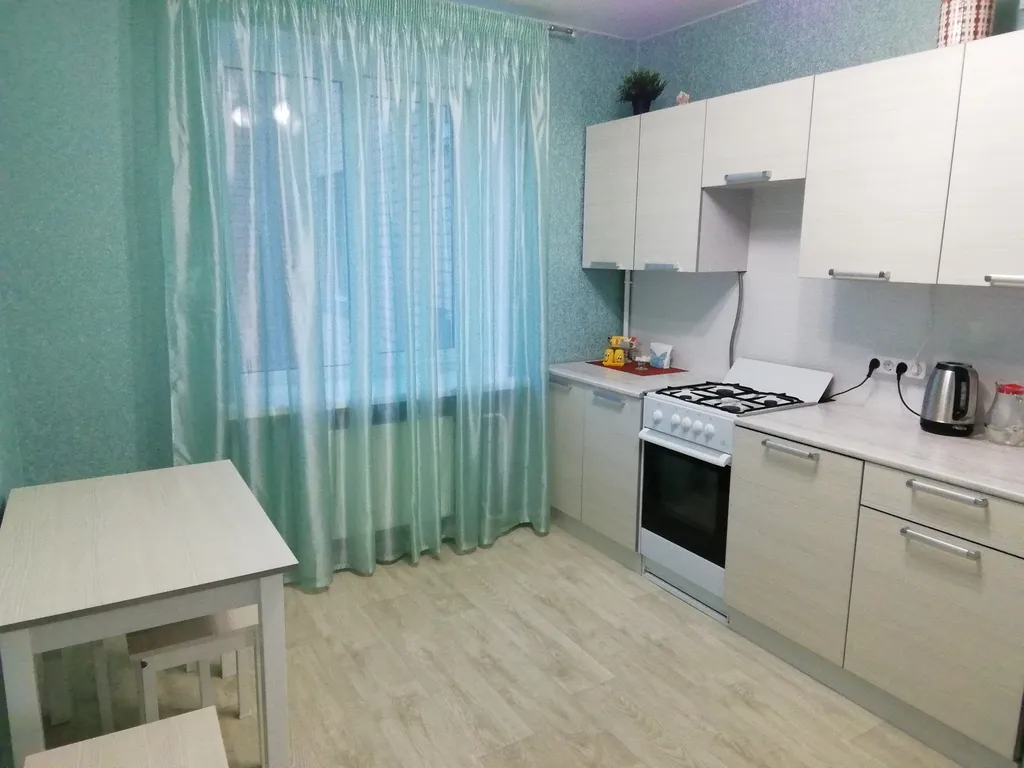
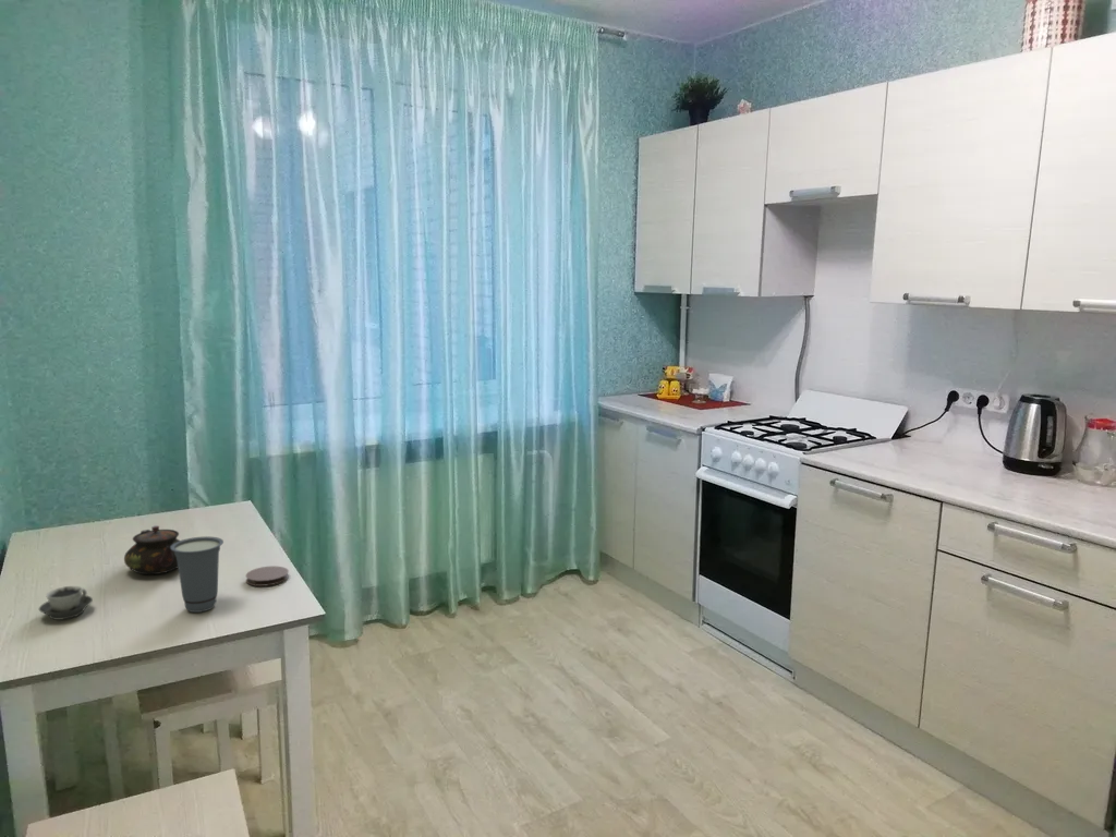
+ coaster (267, 575)
+ cup (198, 575)
+ cup (65, 603)
+ teapot (157, 547)
